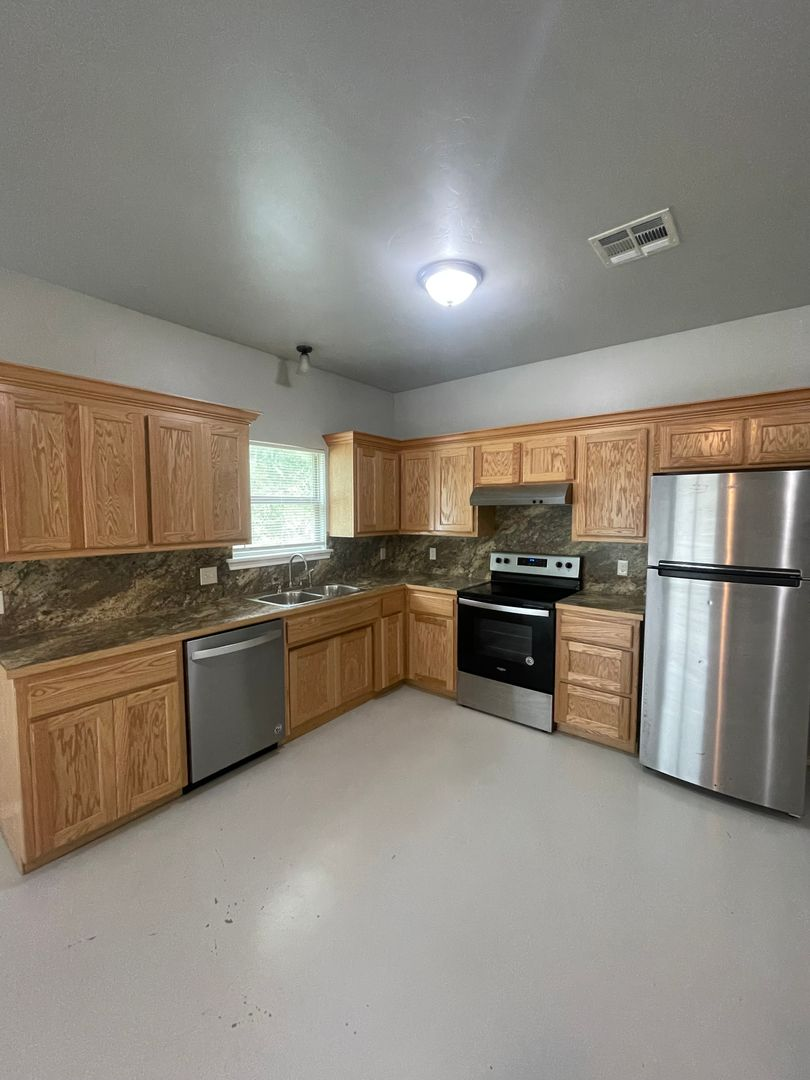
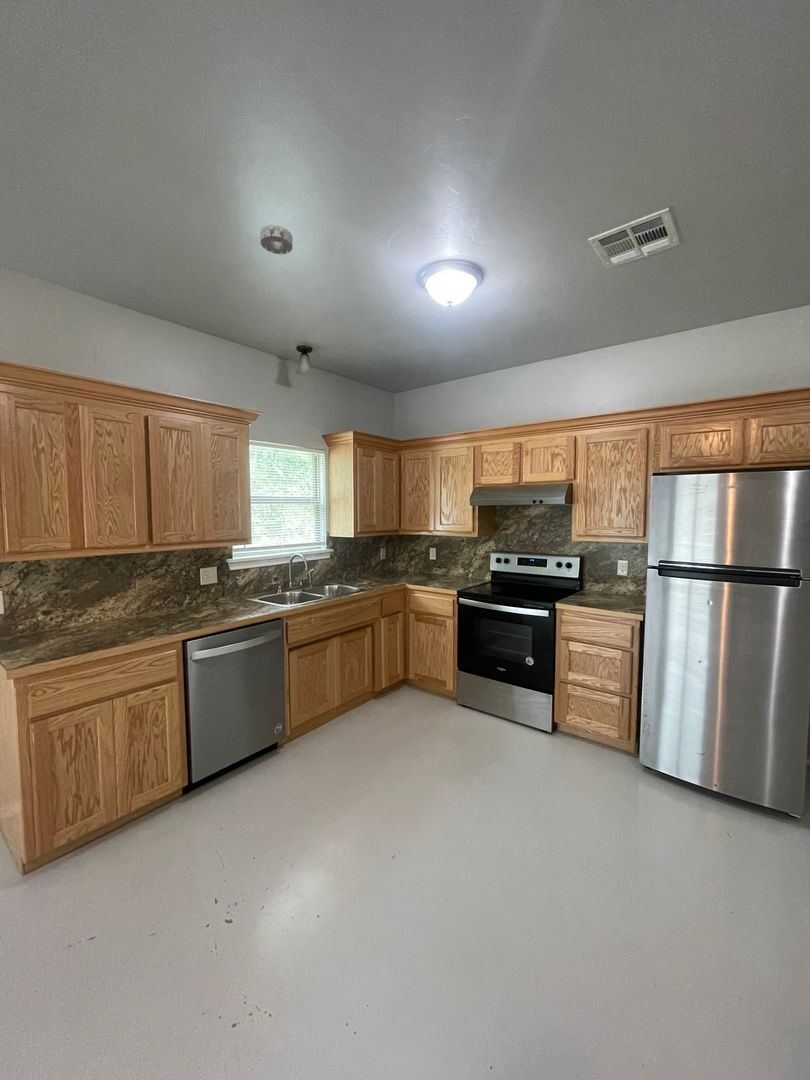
+ smoke detector (276, 238)
